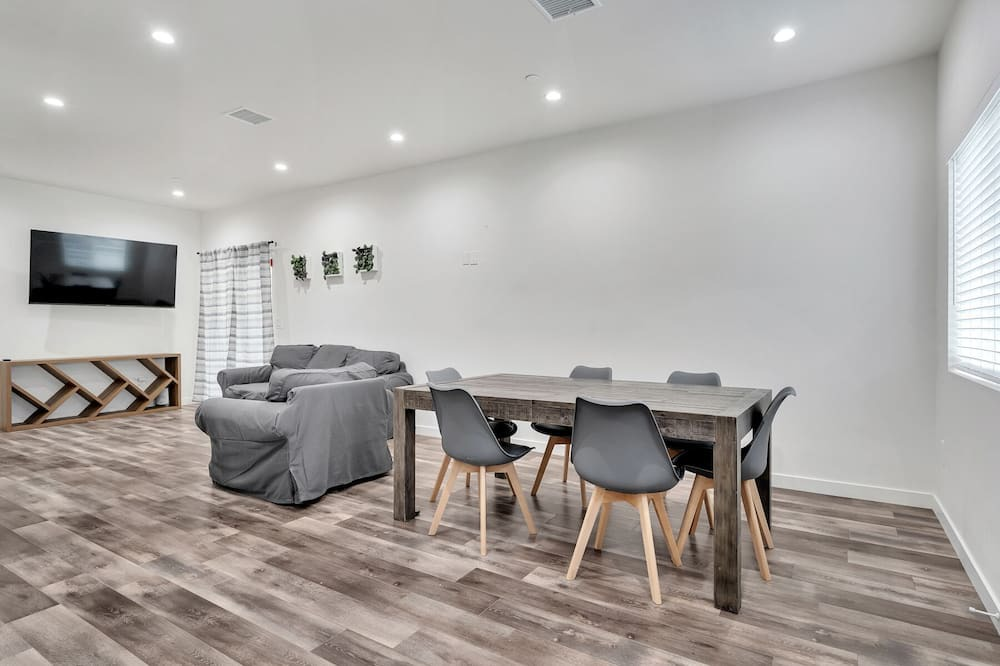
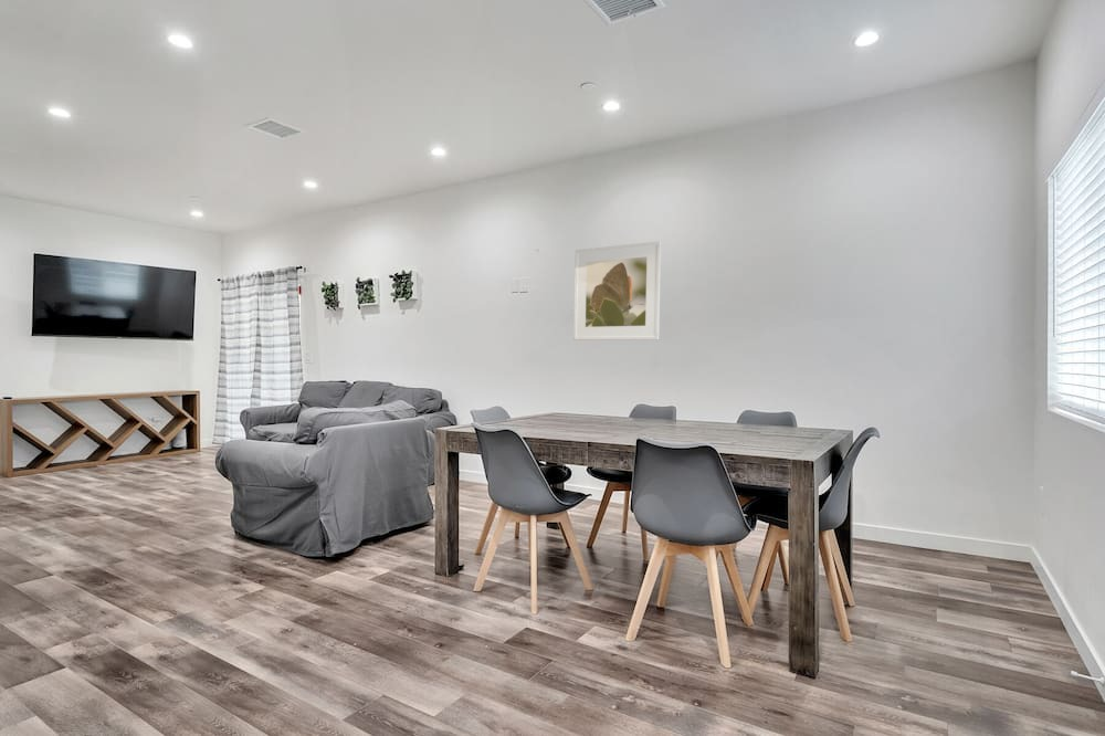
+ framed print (615, 293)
